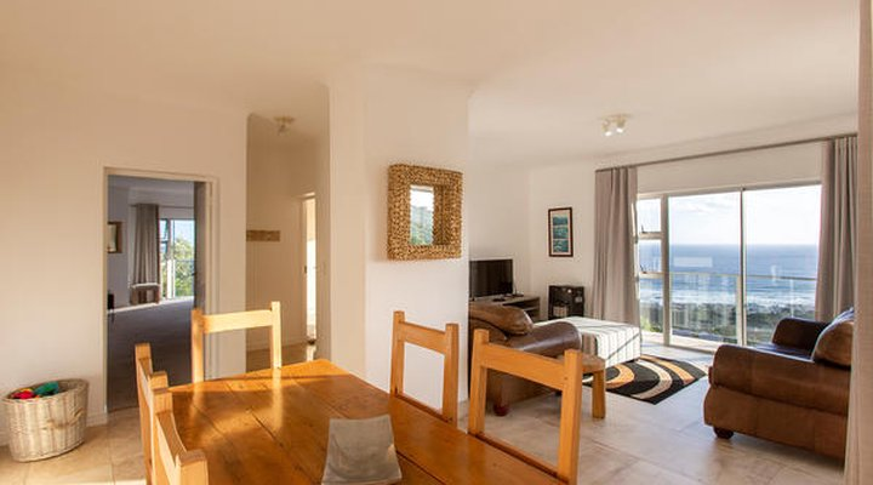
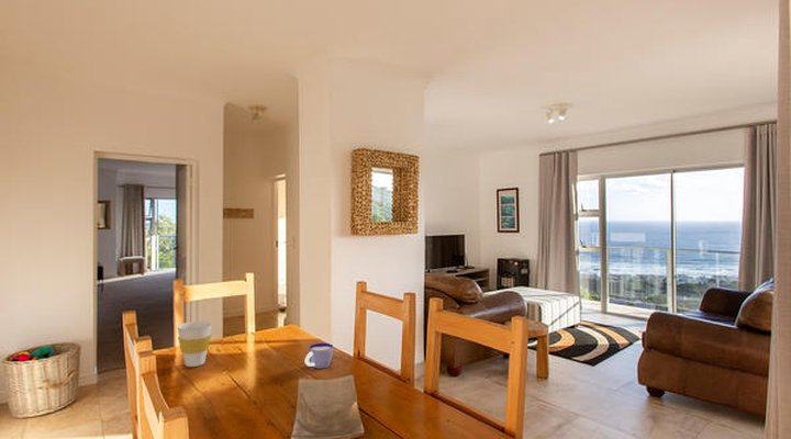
+ cup (194, 344)
+ cup (317, 357)
